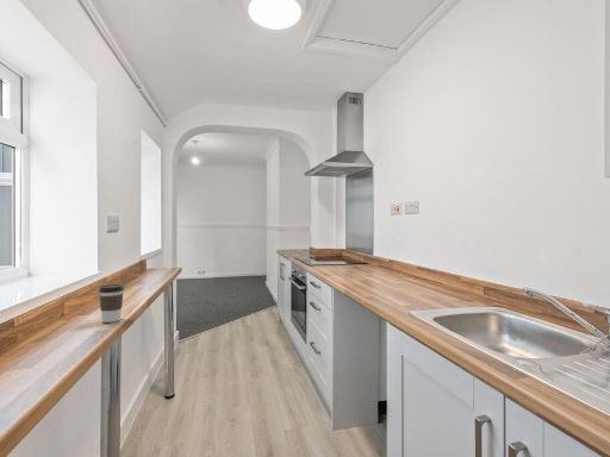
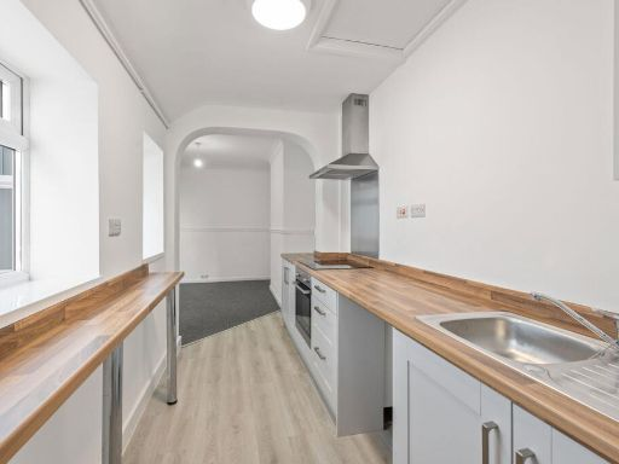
- coffee cup (111, 302)
